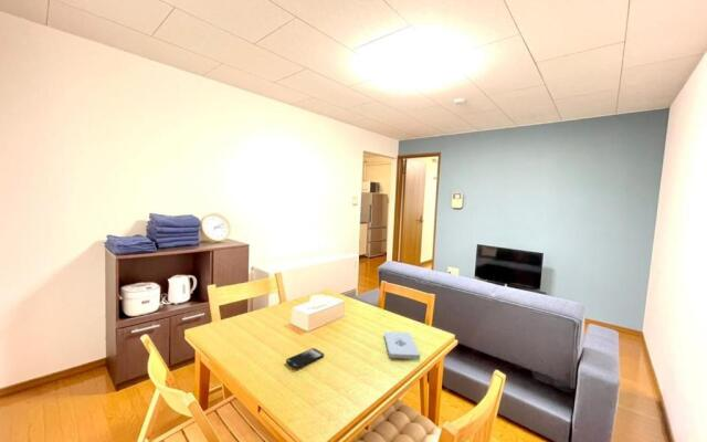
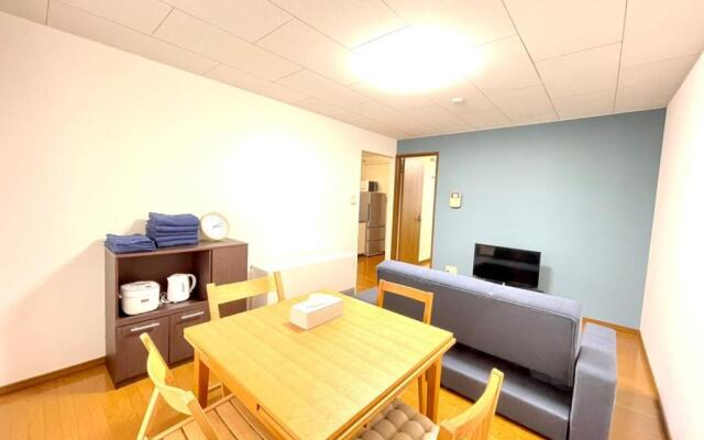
- smartphone (305, 357)
- notepad (400, 344)
